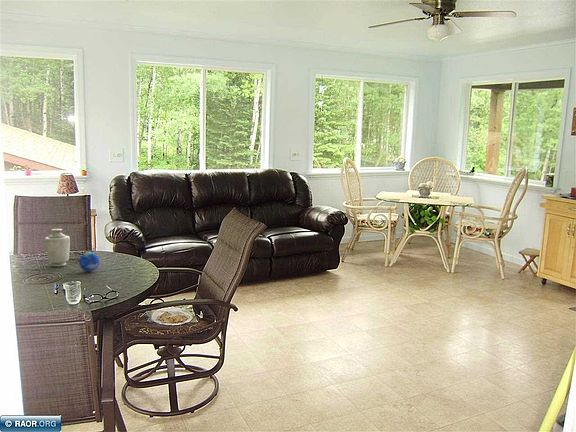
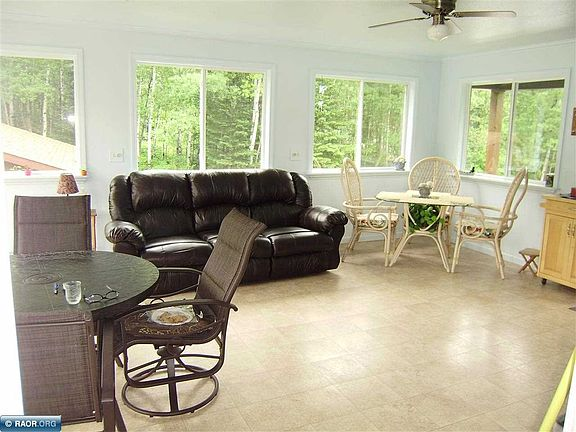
- vase (57, 247)
- decorative orb (89, 261)
